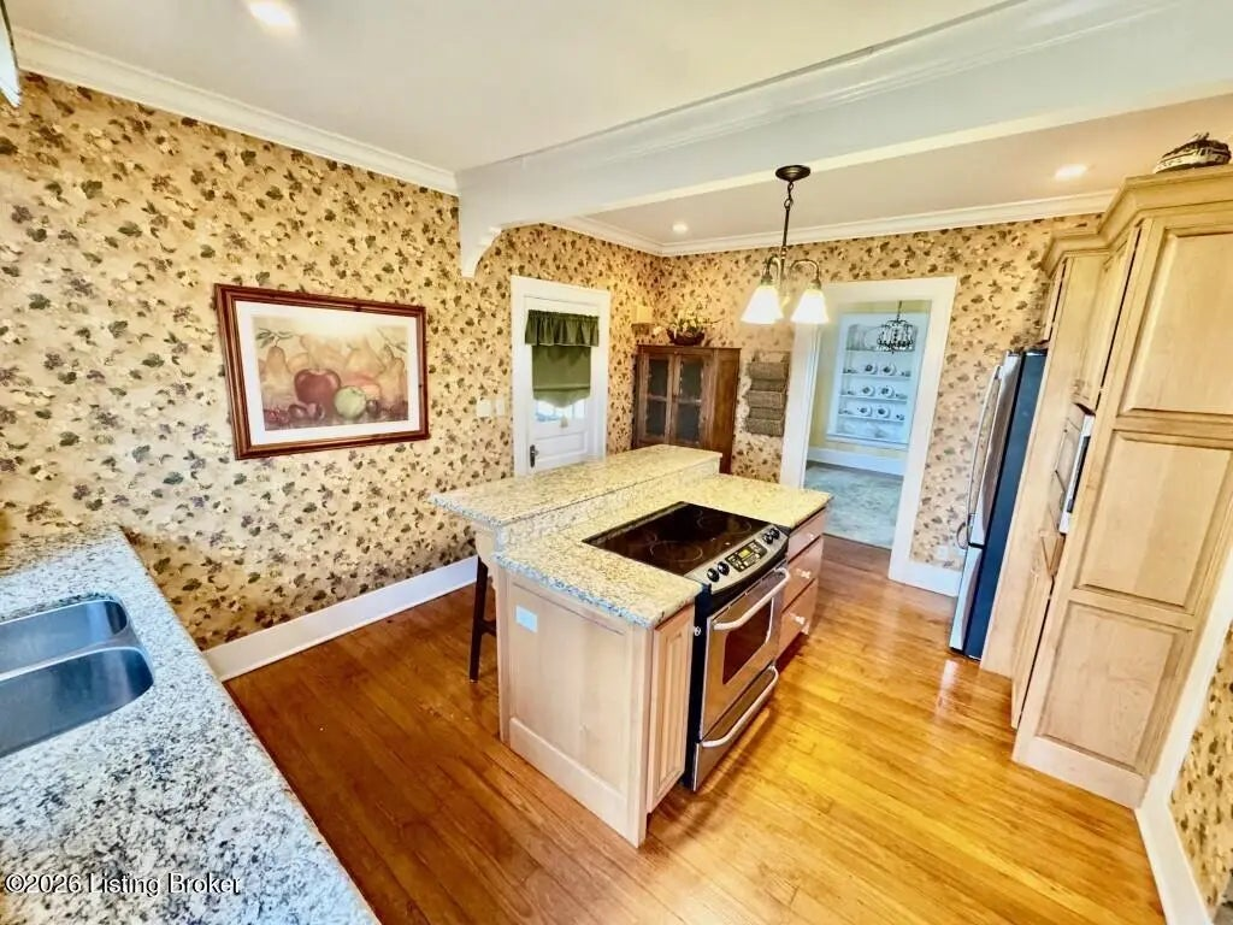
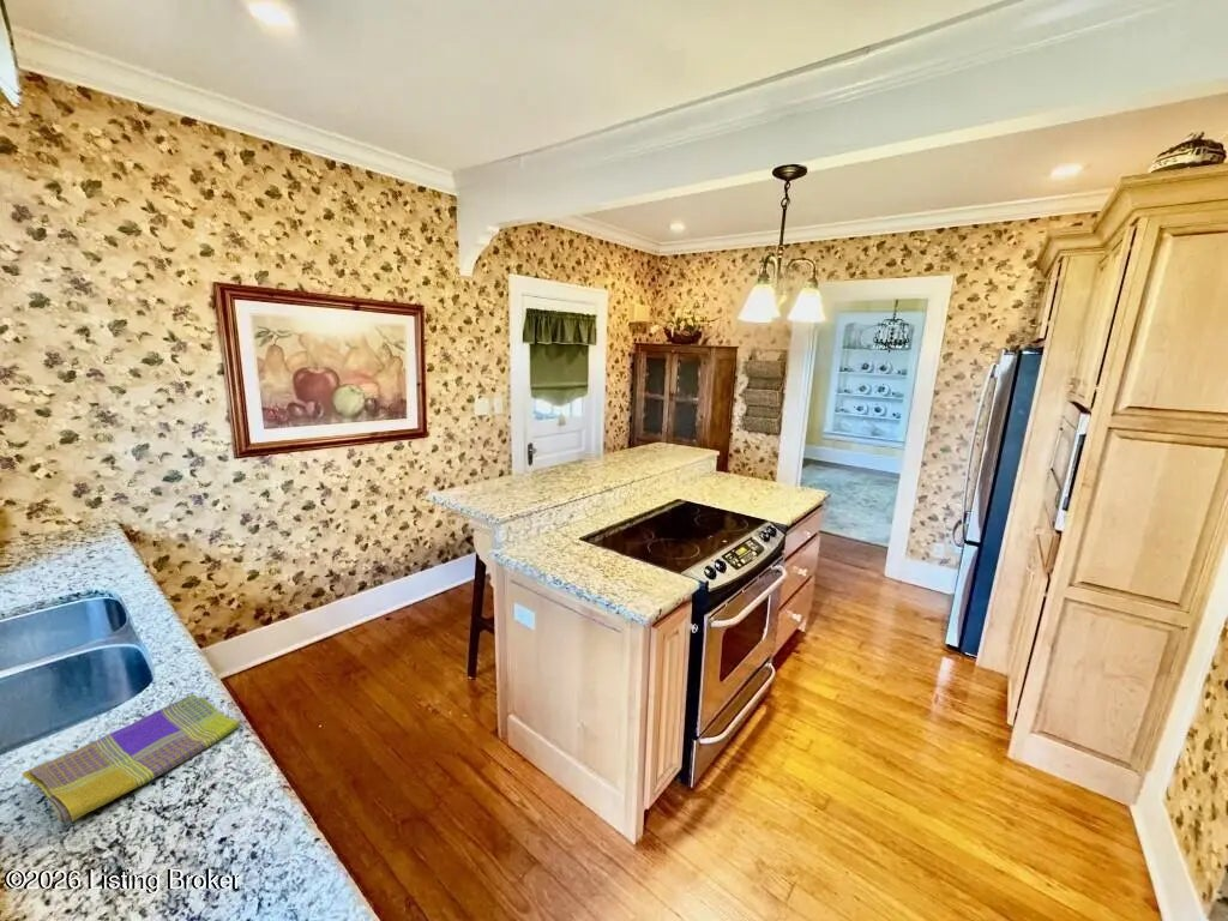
+ dish towel (139, 748)
